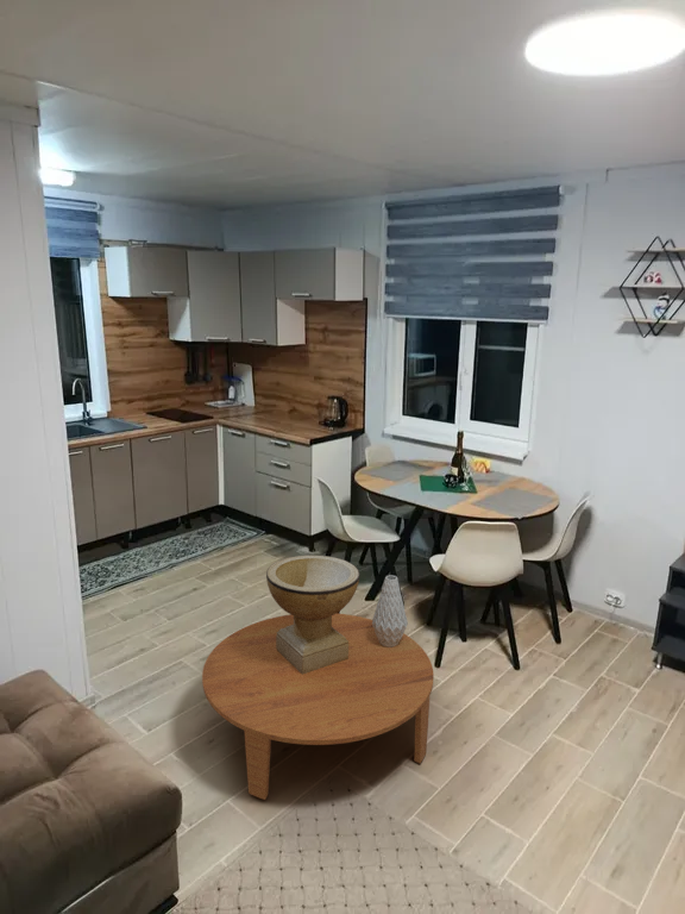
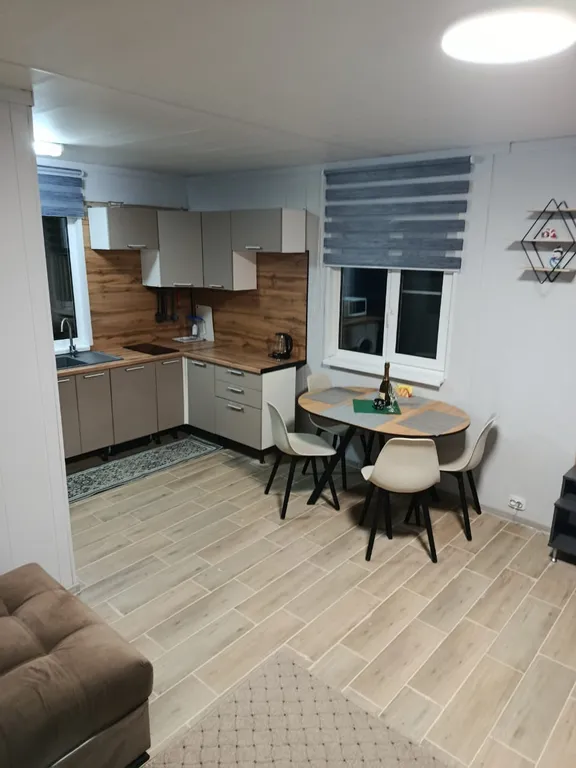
- coffee table (318, 694)
- decorative bowl (313, 613)
- vase (390, 609)
